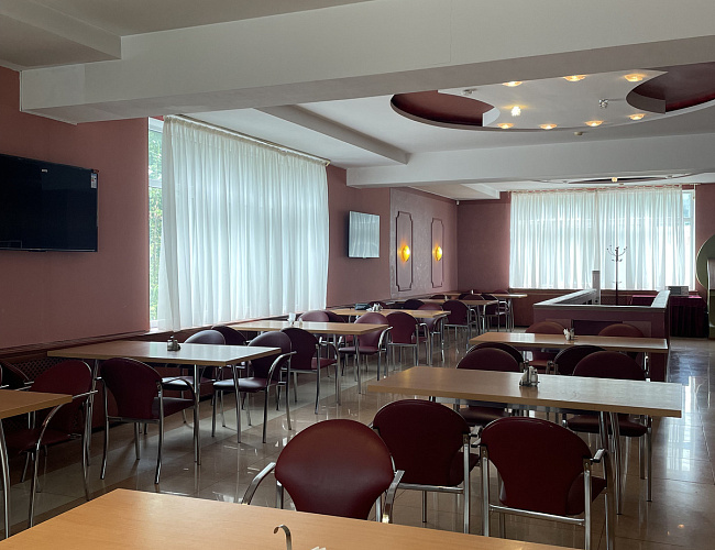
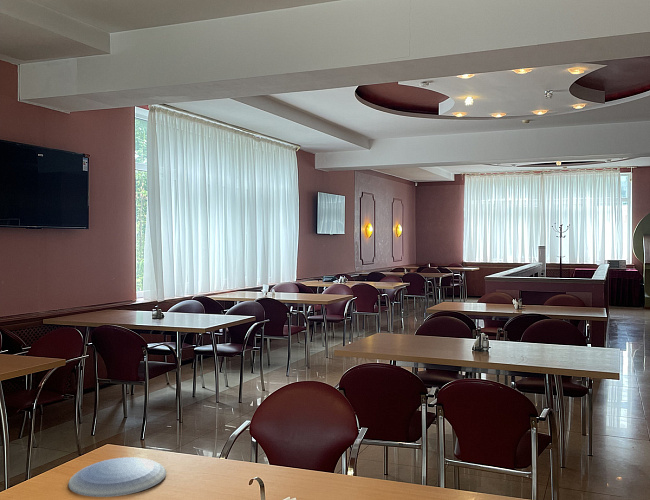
+ plate (118, 472)
